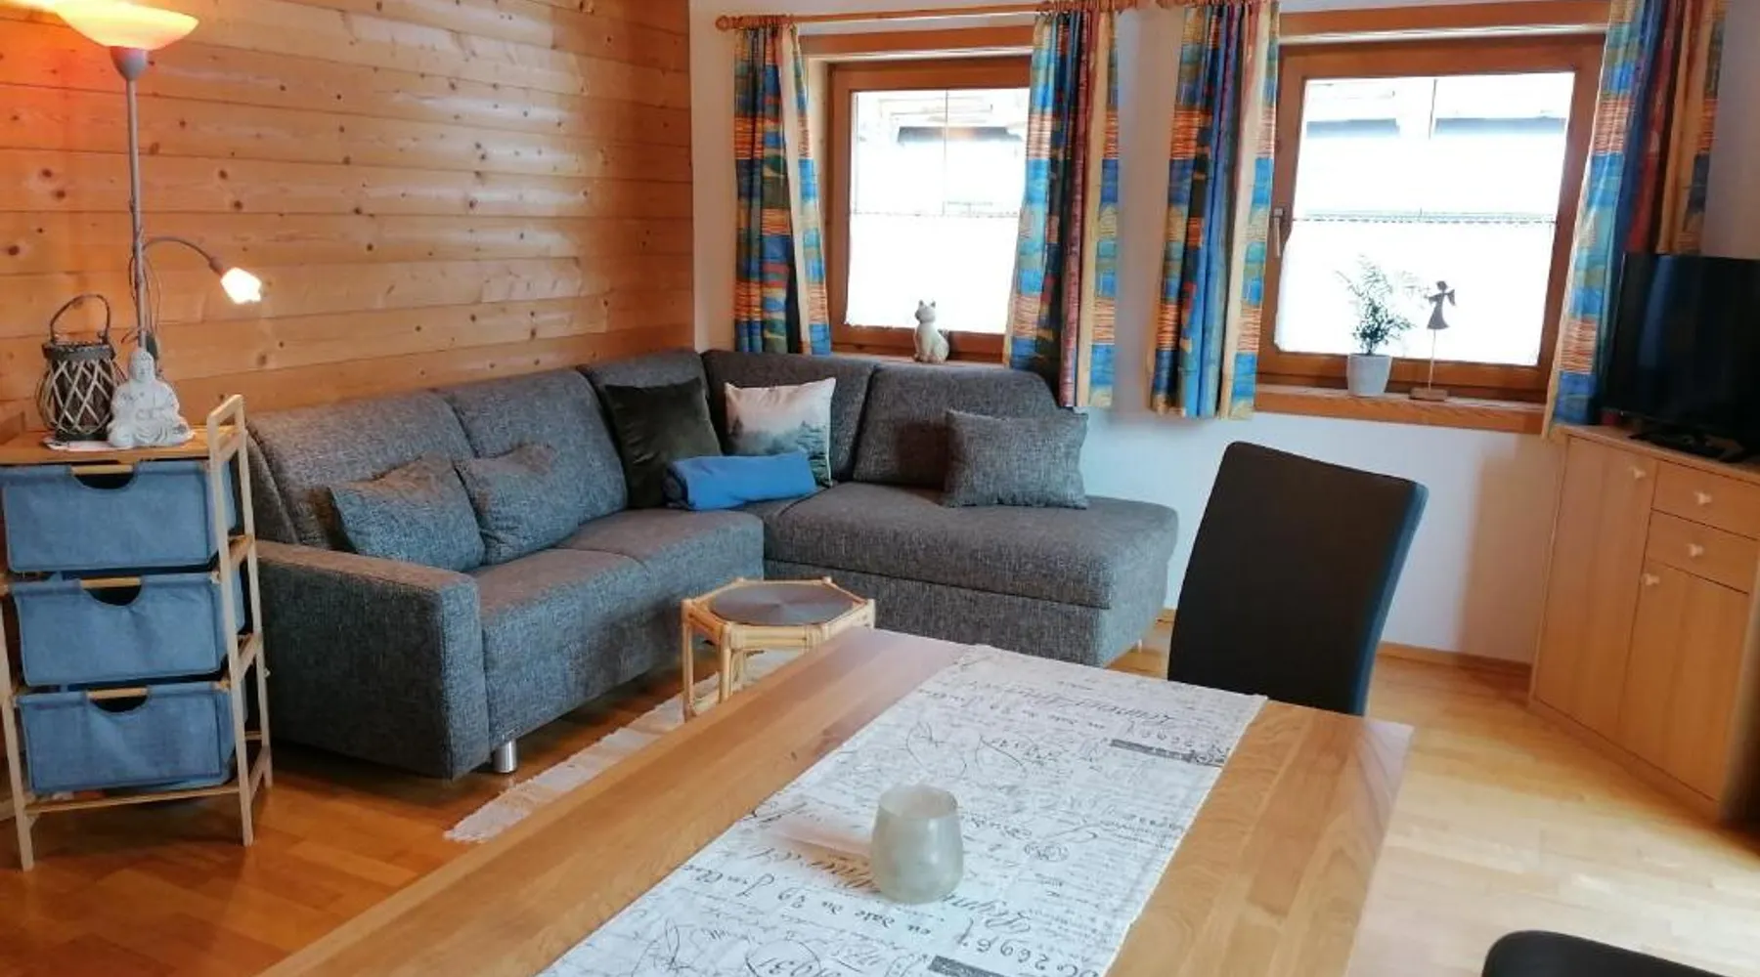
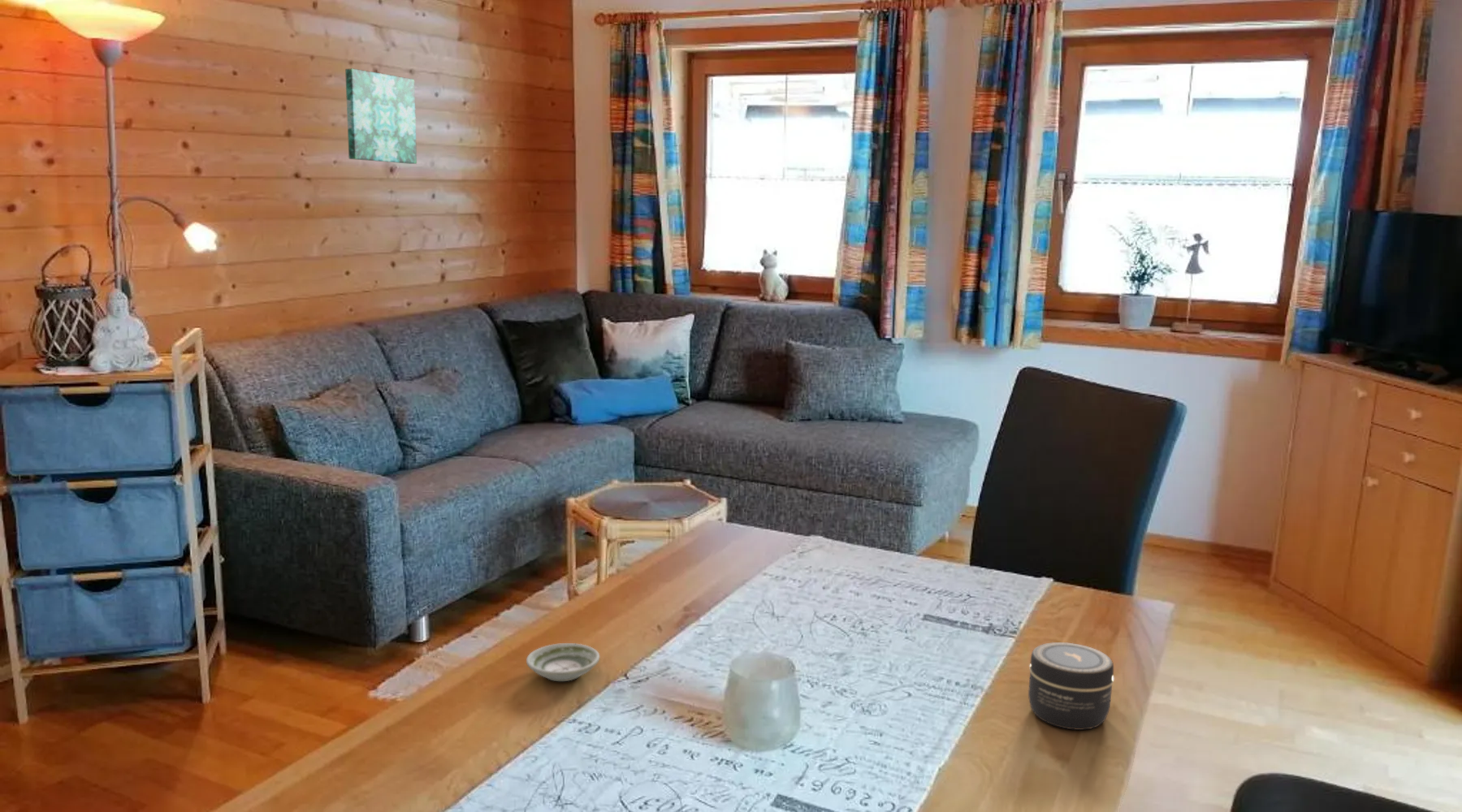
+ jar (1070, 685)
+ wall art (382, 118)
+ saucer (563, 665)
